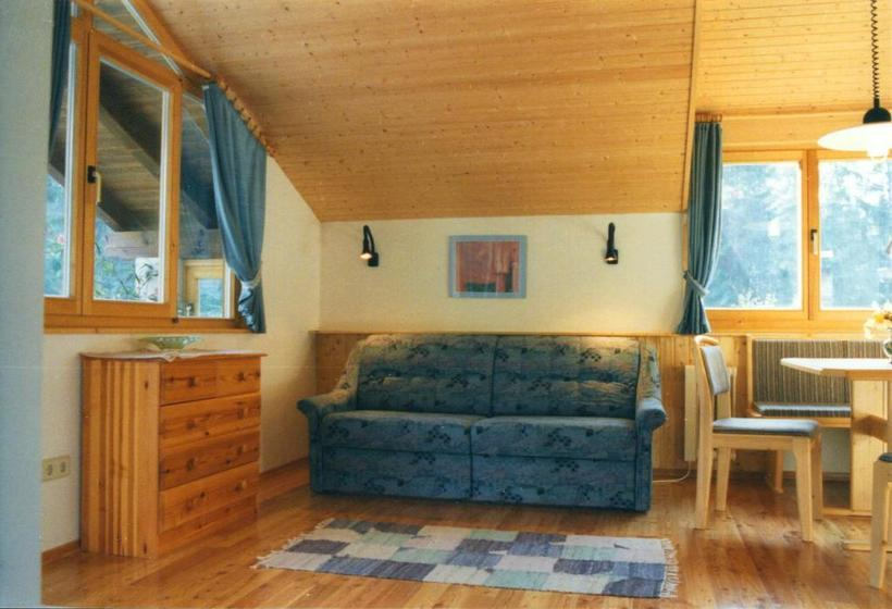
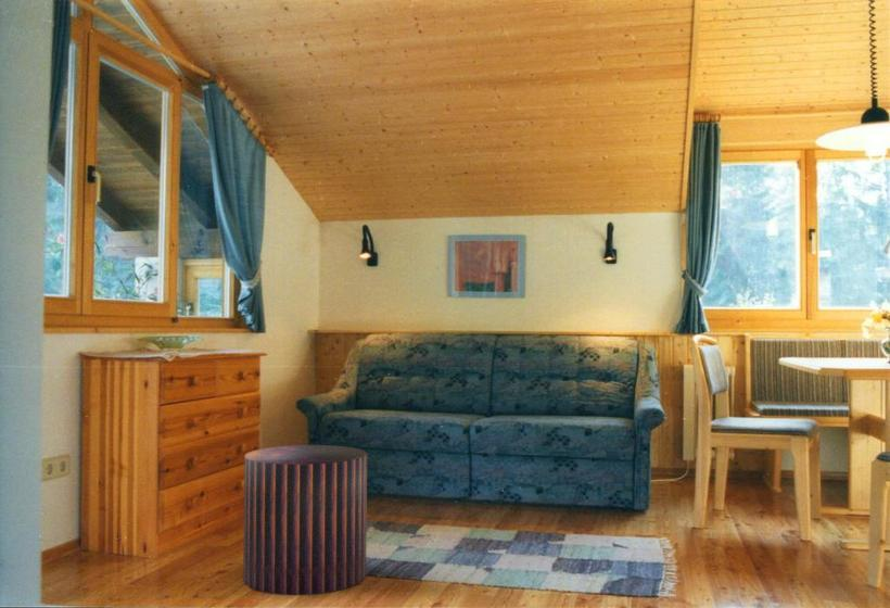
+ stool (305, 514)
